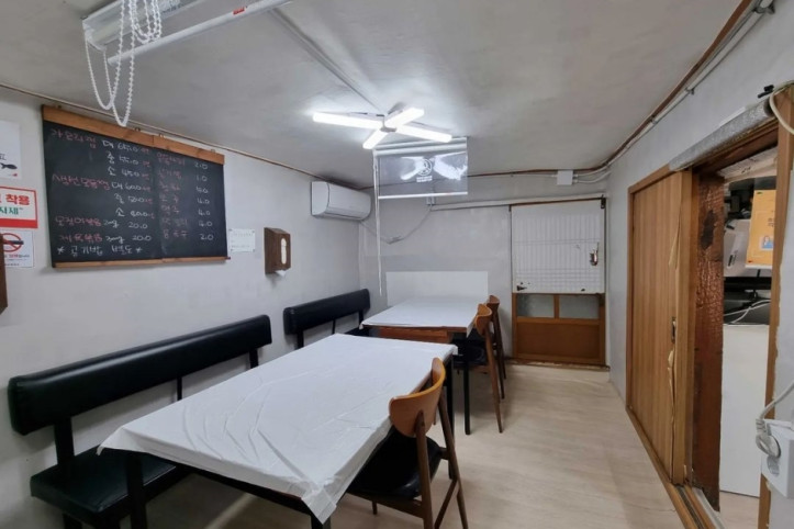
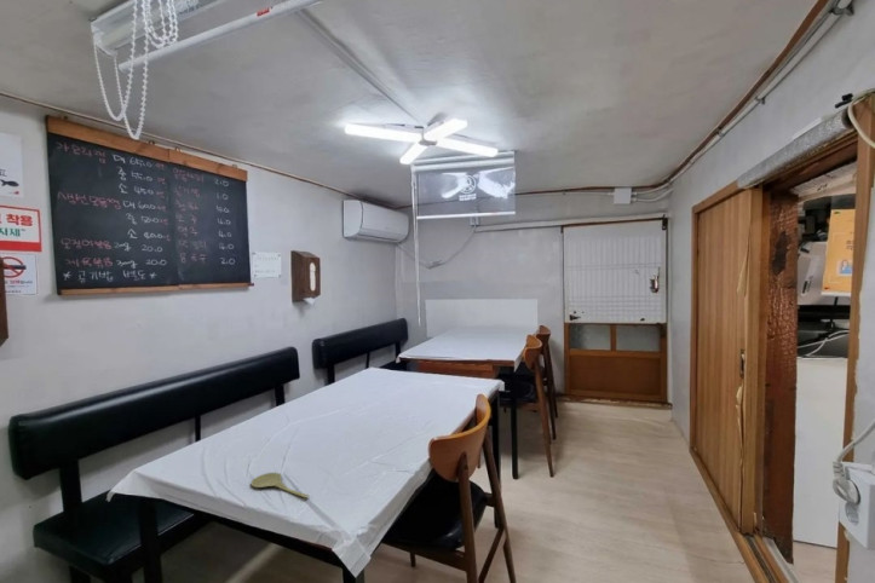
+ spoon (281, 485)
